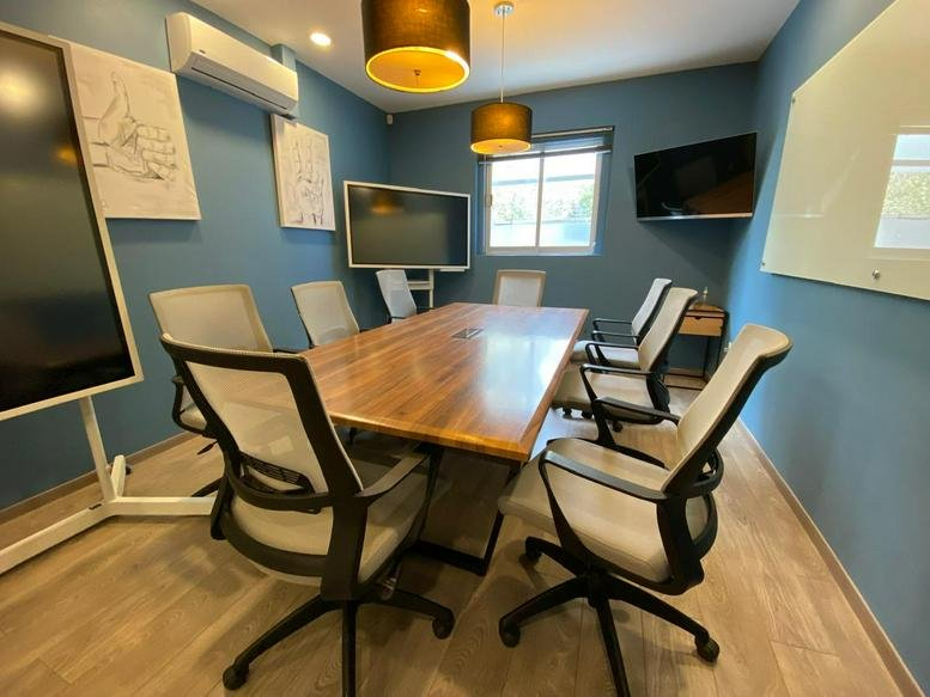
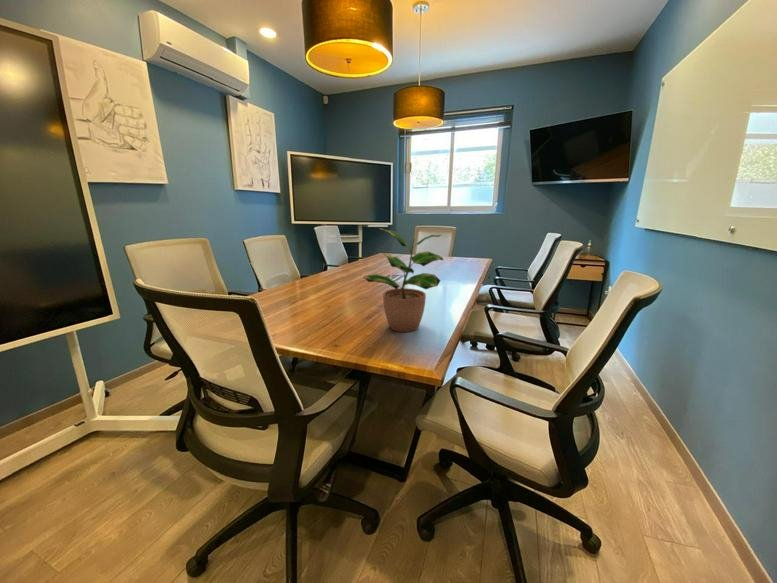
+ potted plant (408, 279)
